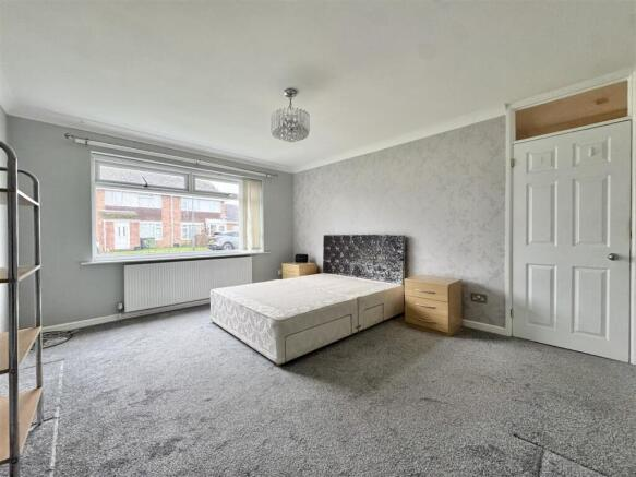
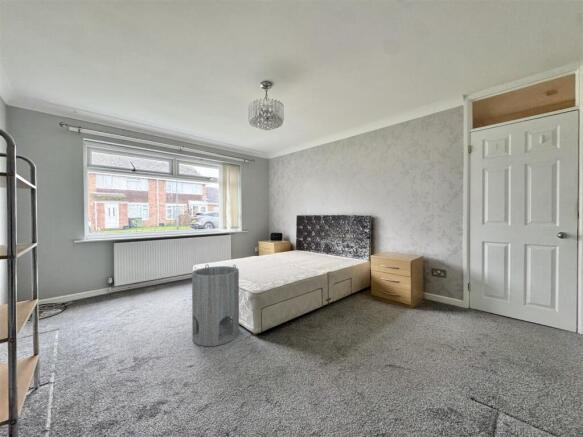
+ cylinder (216, 300)
